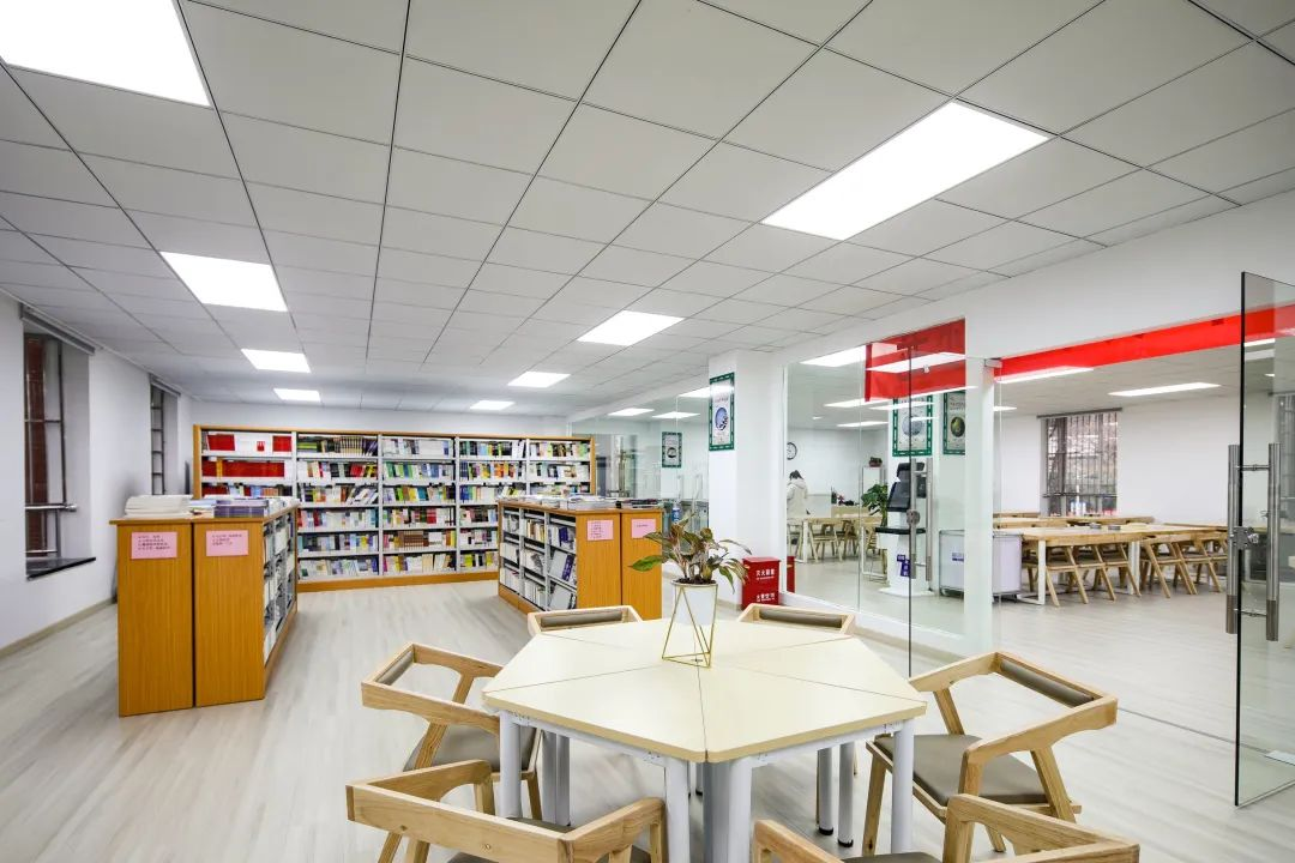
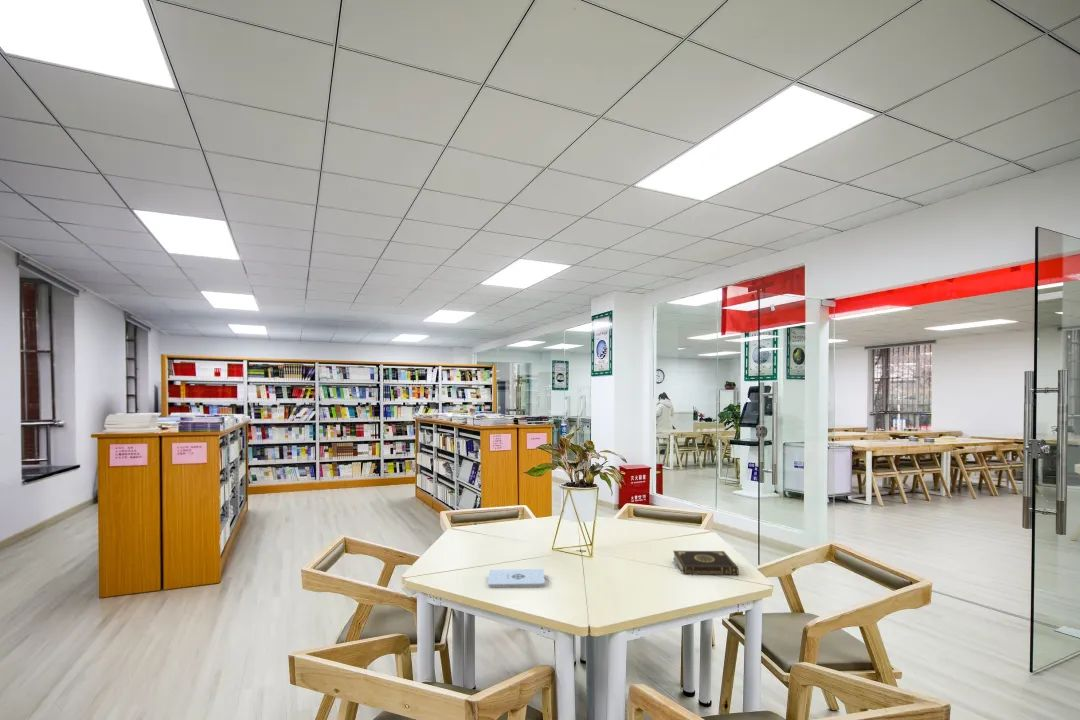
+ notepad (516, 578)
+ book (704, 563)
